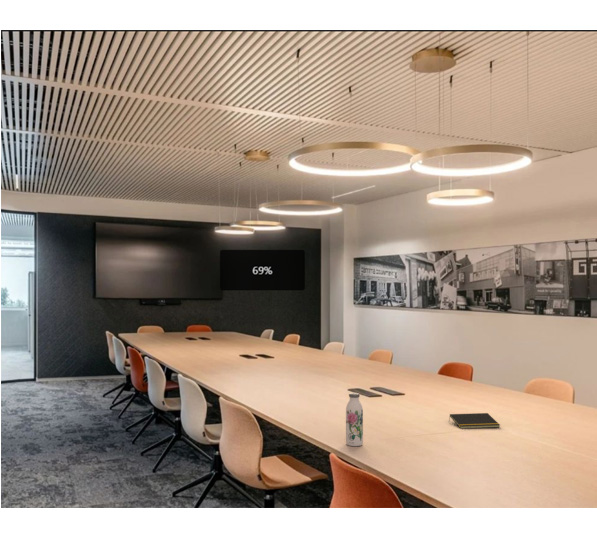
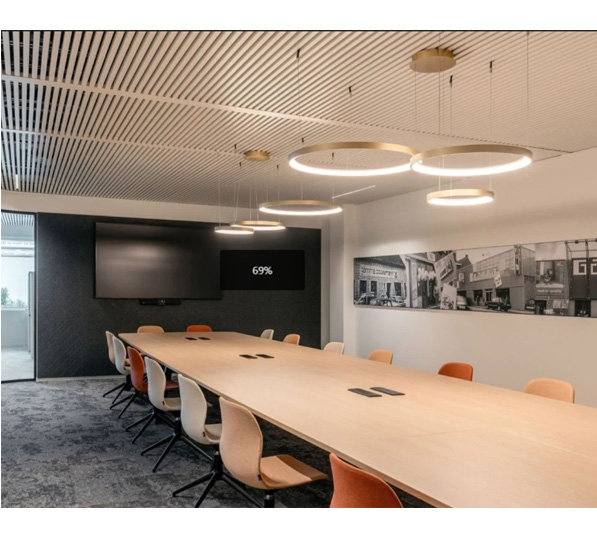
- notepad (474, 420)
- water bottle (354, 418)
